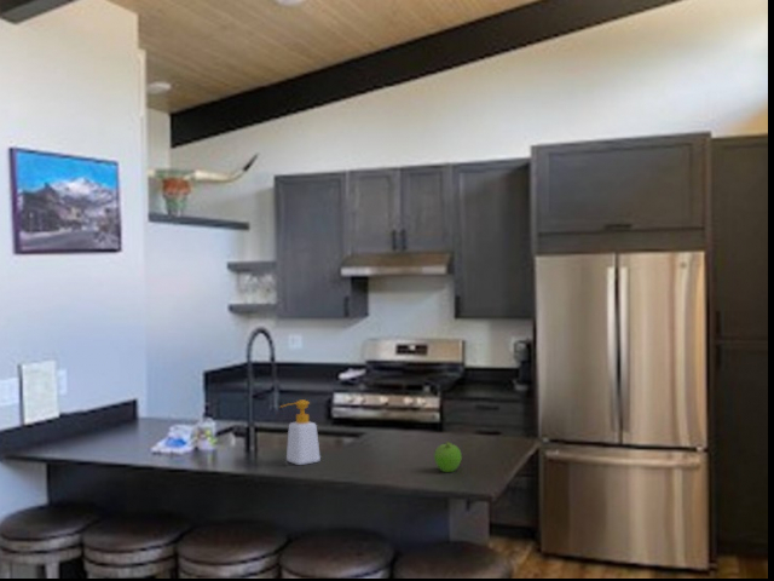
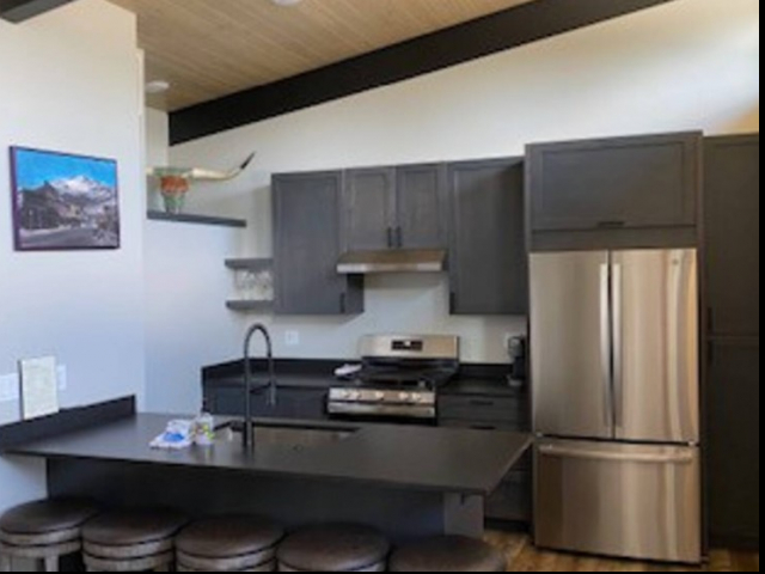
- soap bottle (298, 431)
- fruit (447, 455)
